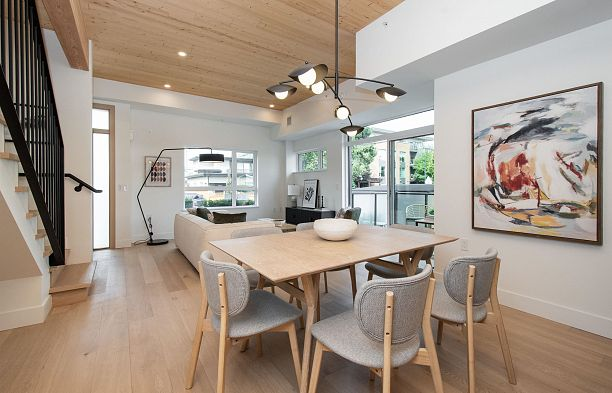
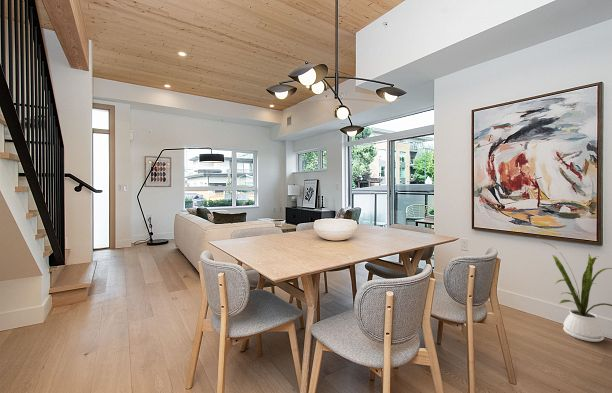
+ house plant (578, 290)
